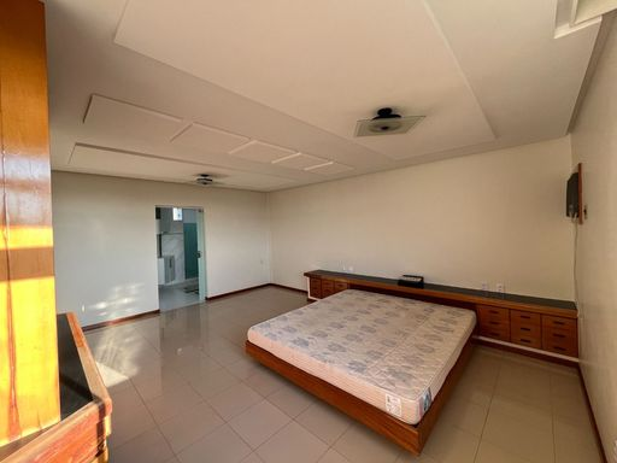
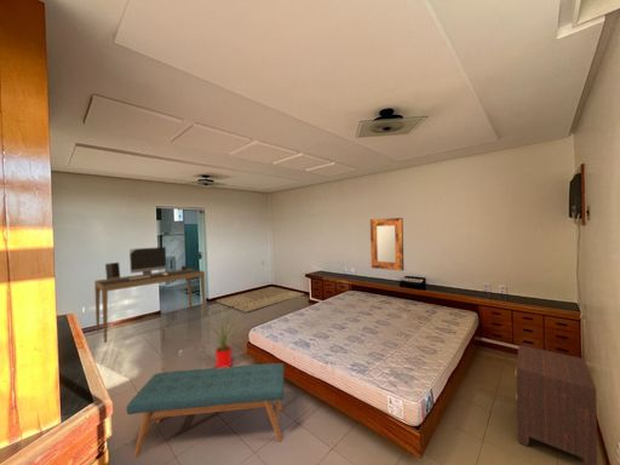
+ rug (260, 297)
+ nightstand (550, 398)
+ bench (214, 403)
+ house plant (223, 338)
+ home mirror (385, 243)
+ desk (151, 283)
